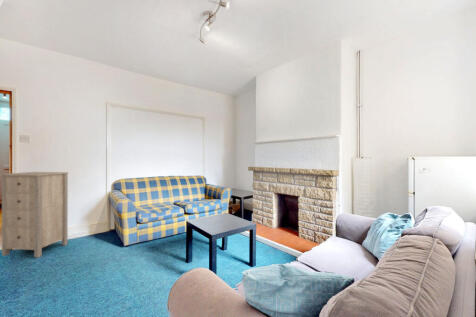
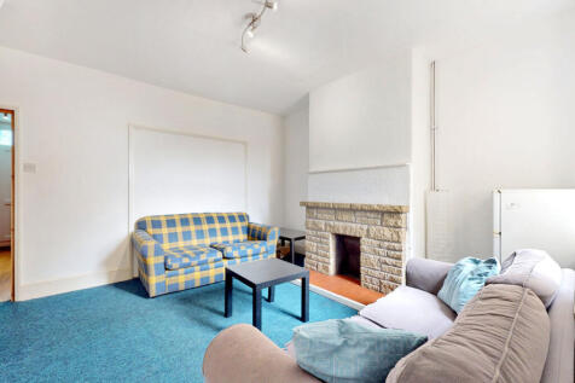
- storage cabinet (35, 211)
